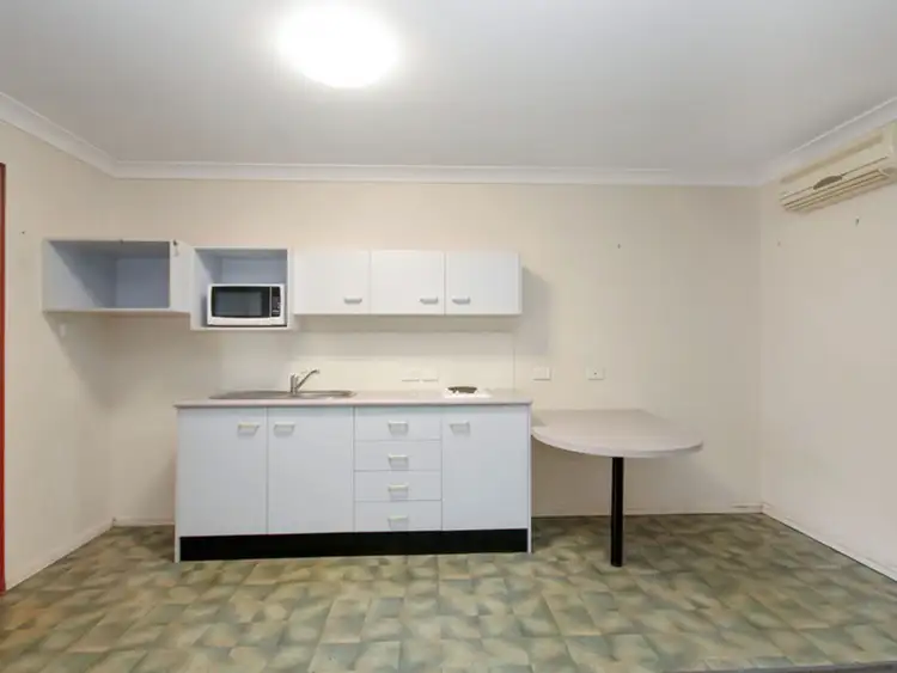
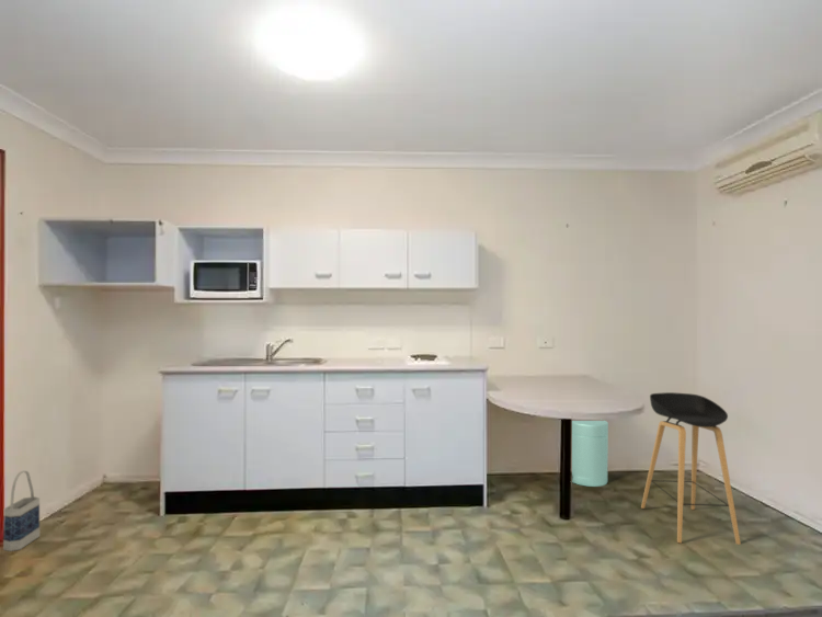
+ trash can (583, 449)
+ bag (22, 506)
+ stool (684, 461)
